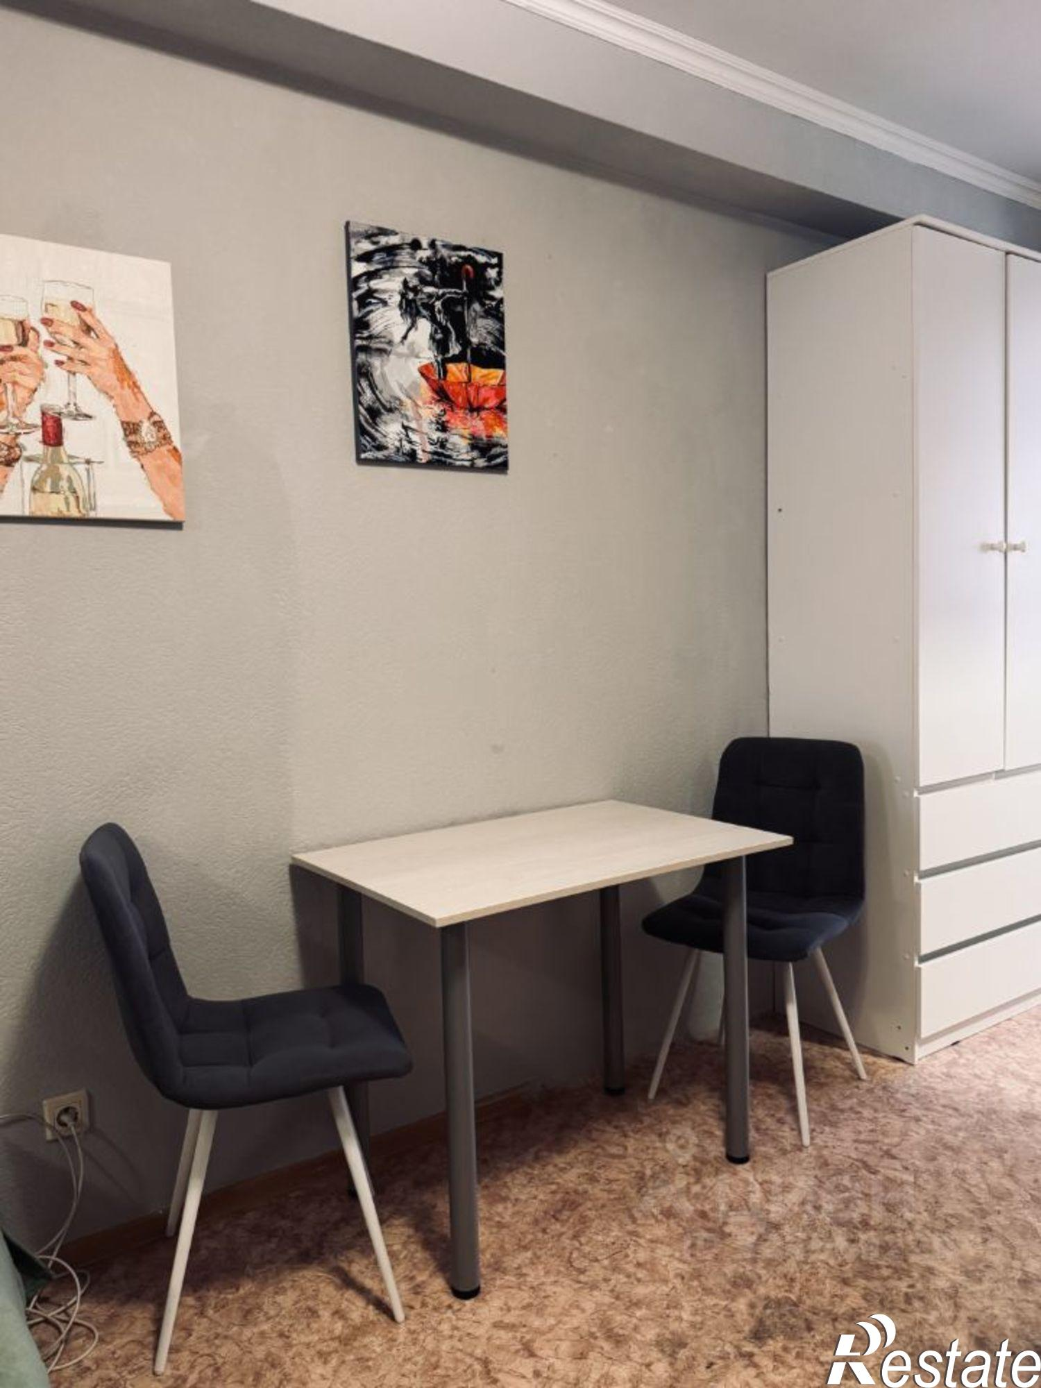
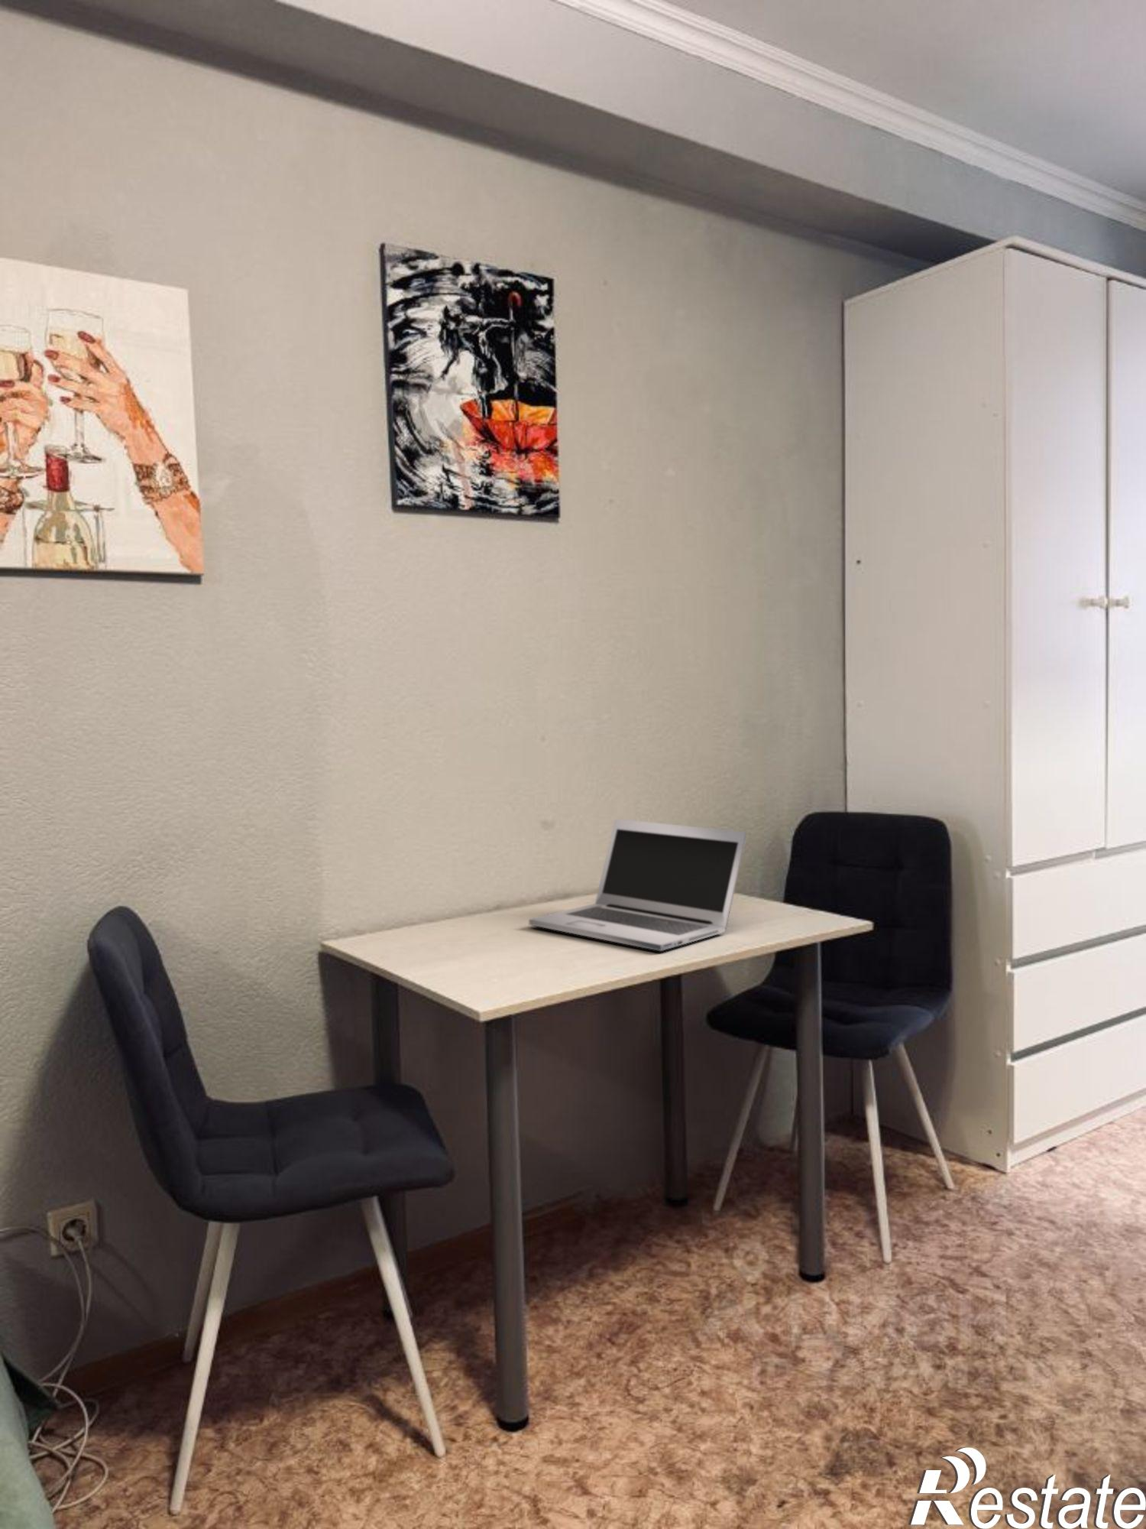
+ laptop (637, 880)
